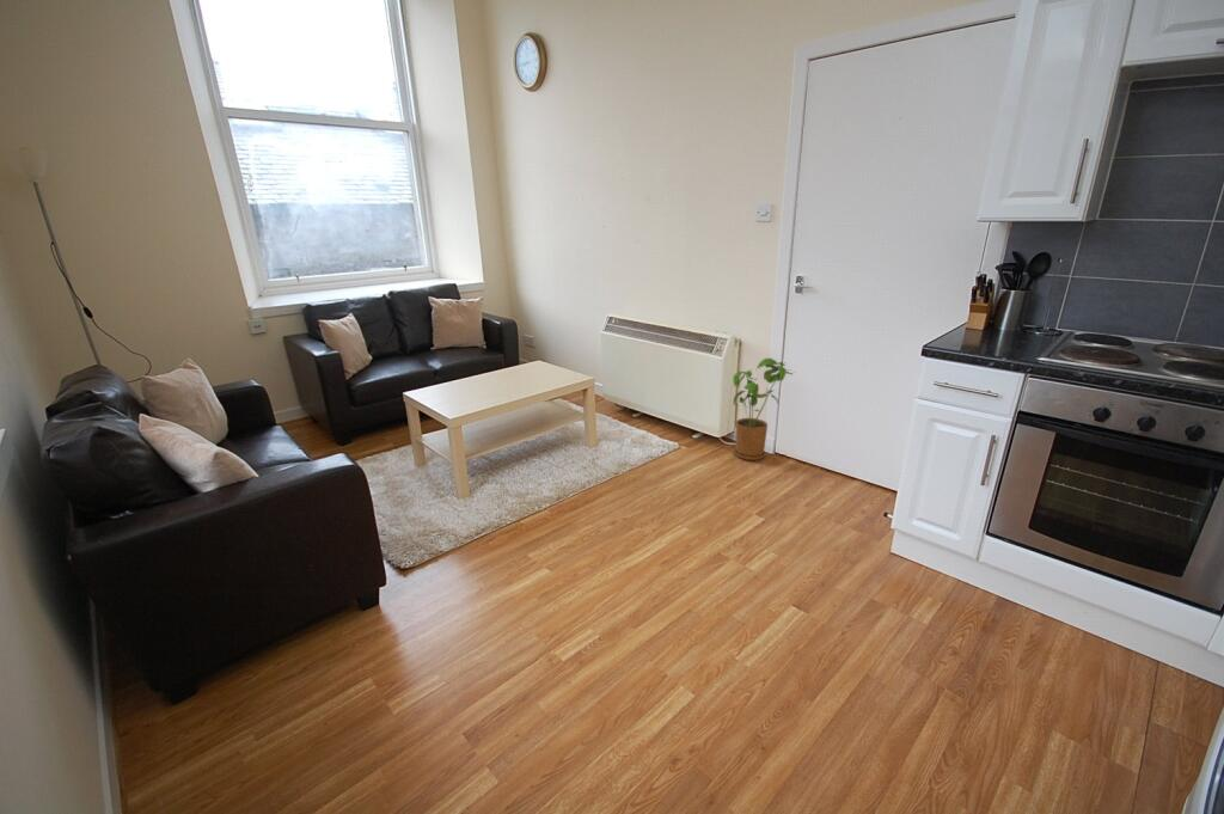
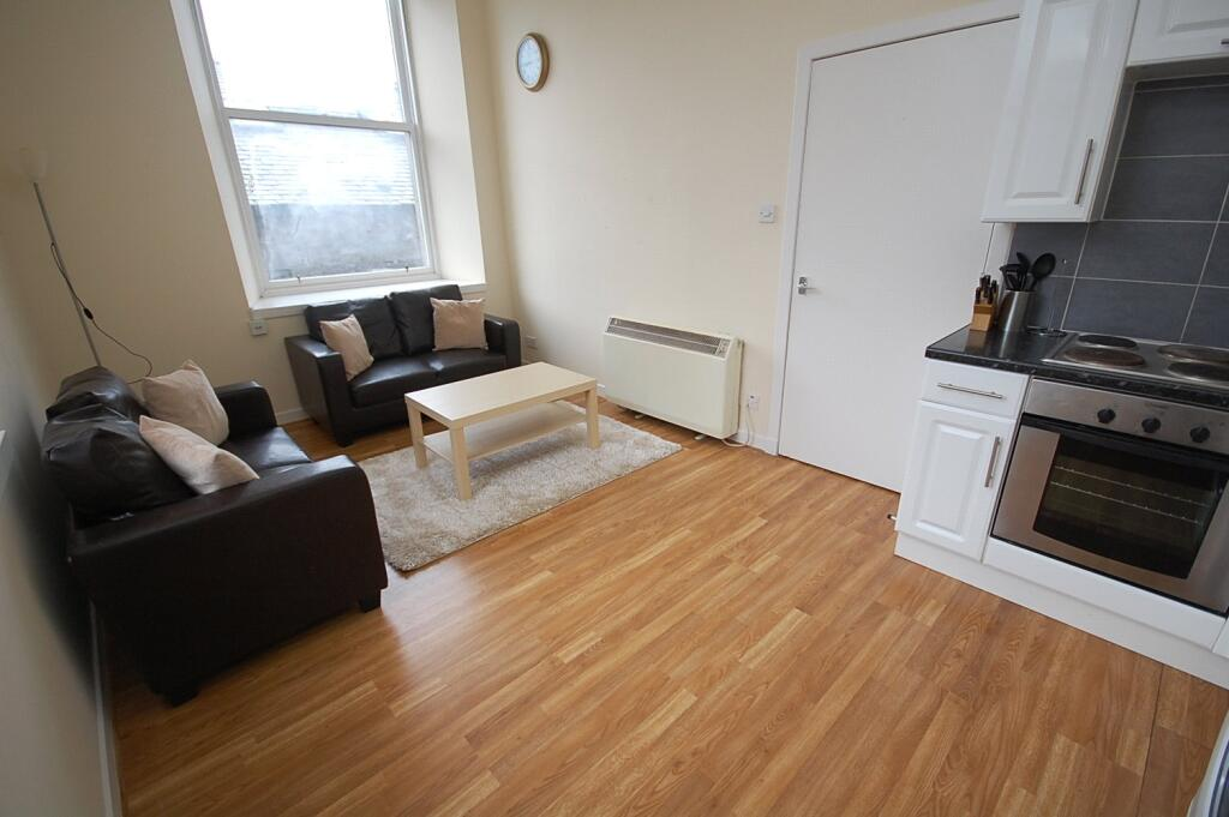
- house plant (752, 409)
